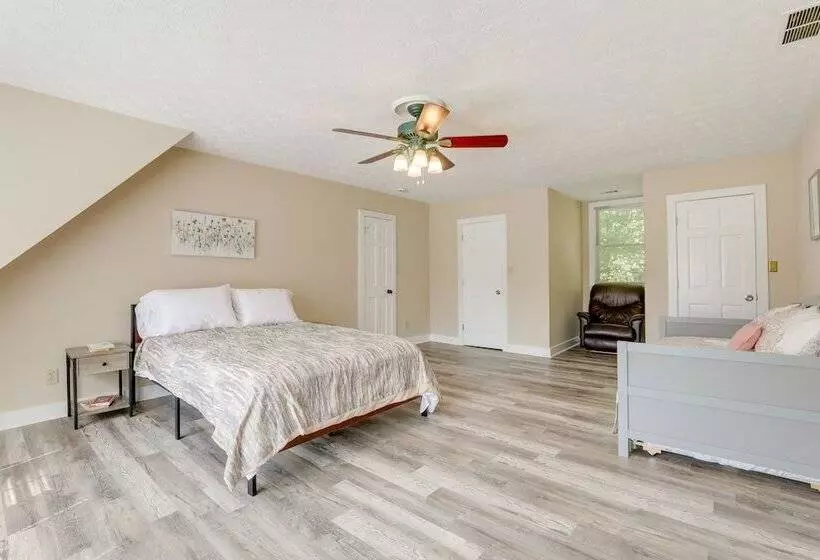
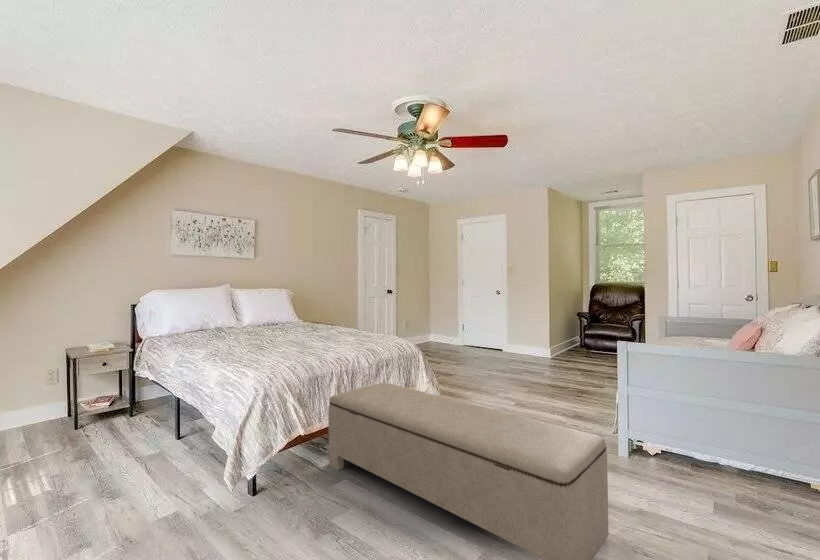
+ bench (444, 453)
